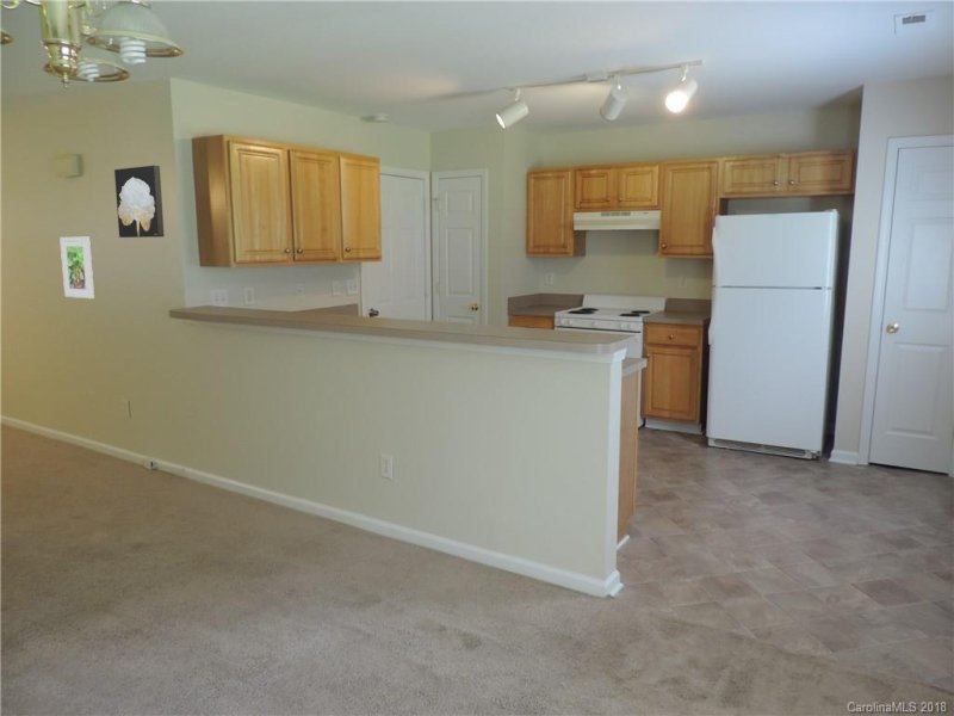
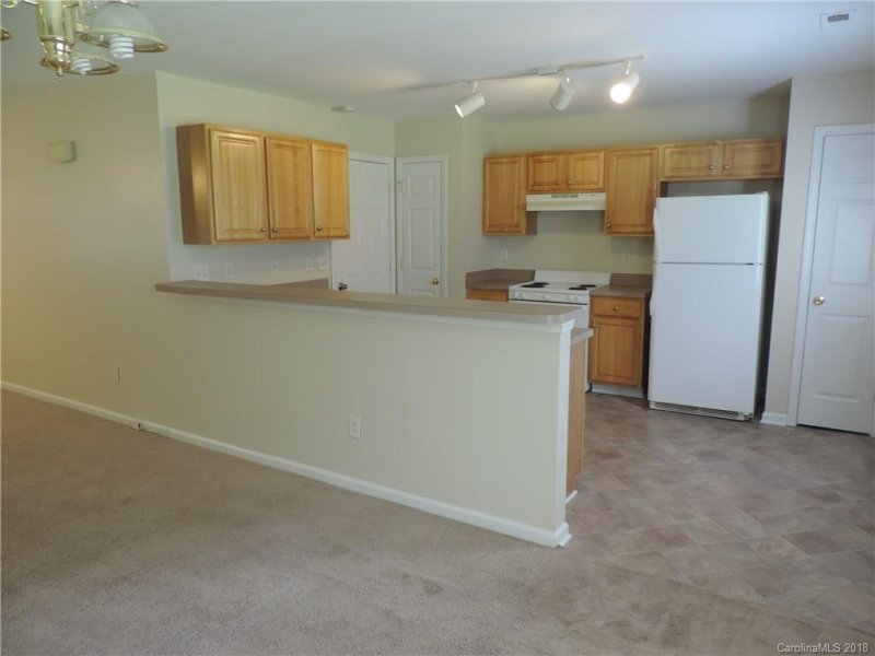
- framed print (76, 267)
- wall art (138, 202)
